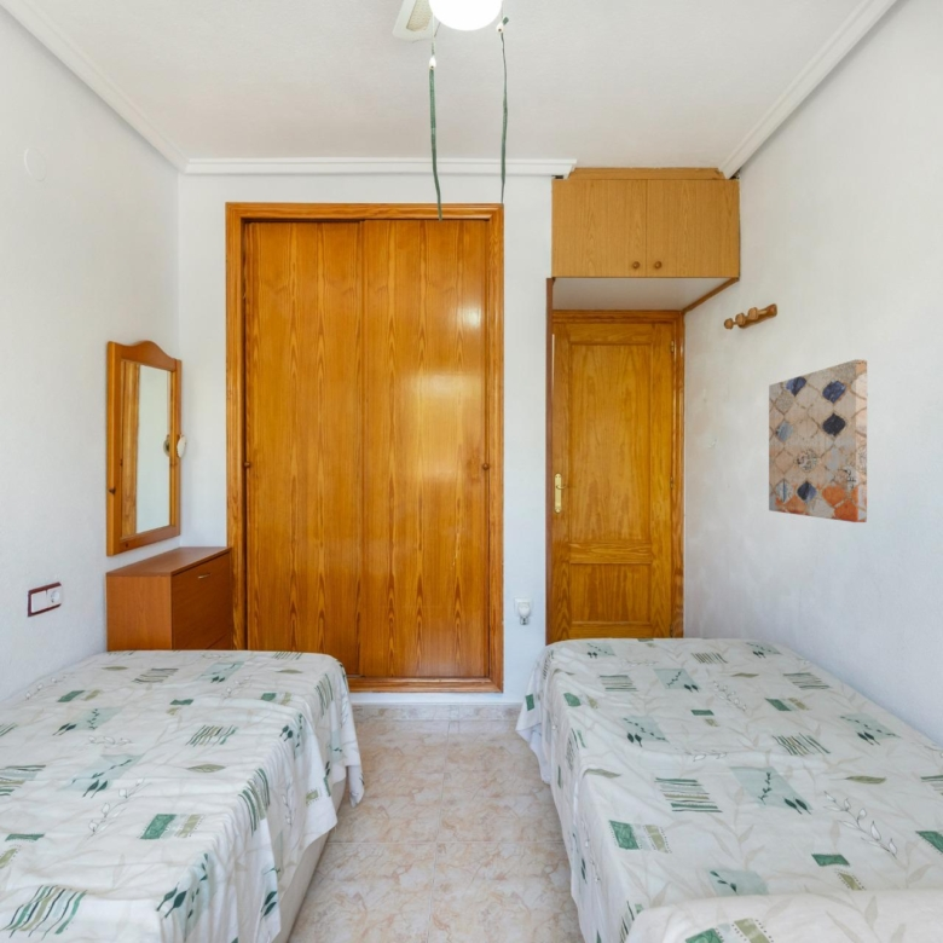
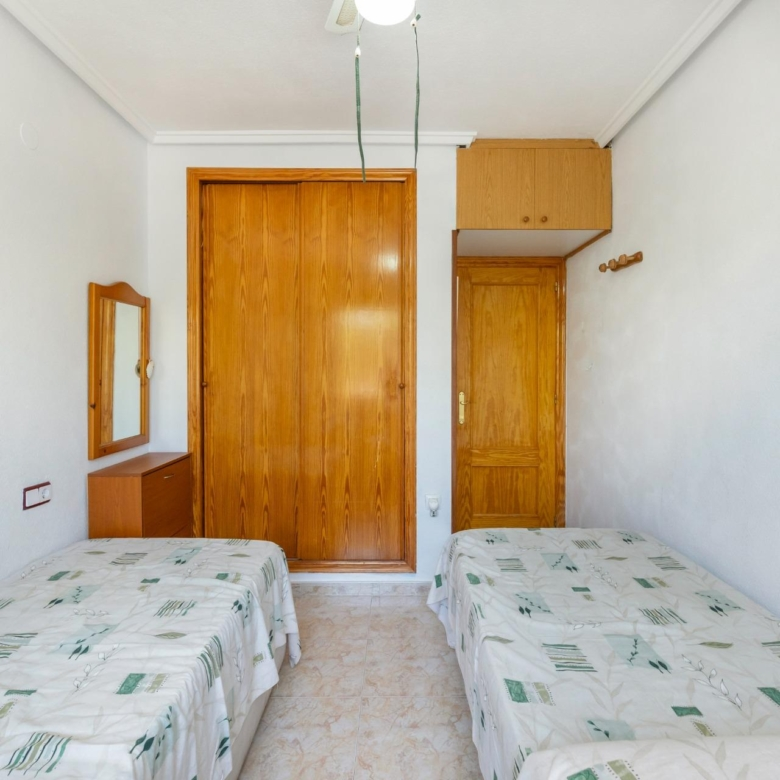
- wall art (811, 445)
